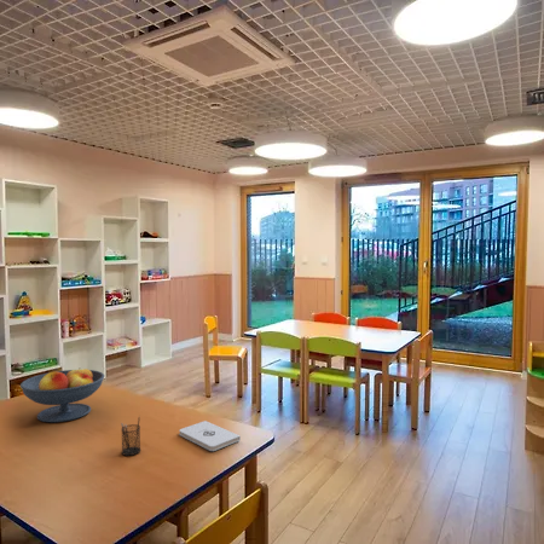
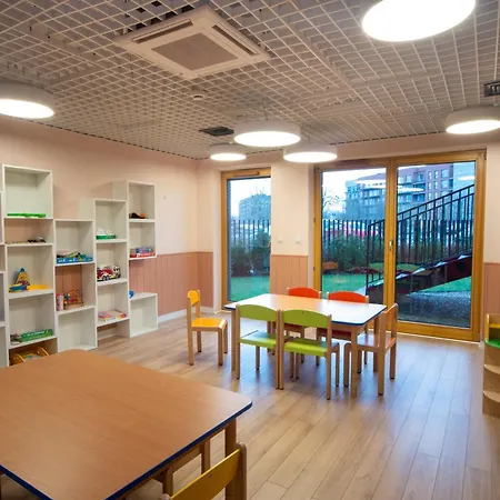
- fruit bowl (64, 389)
- notepad (208, 434)
- pencil holder (129, 434)
